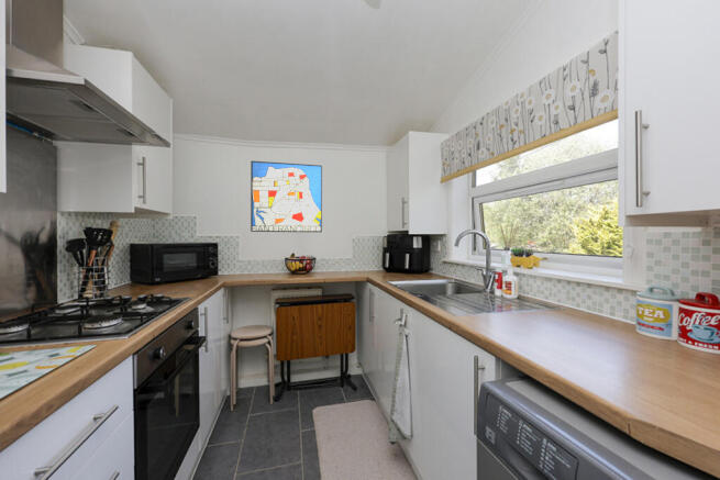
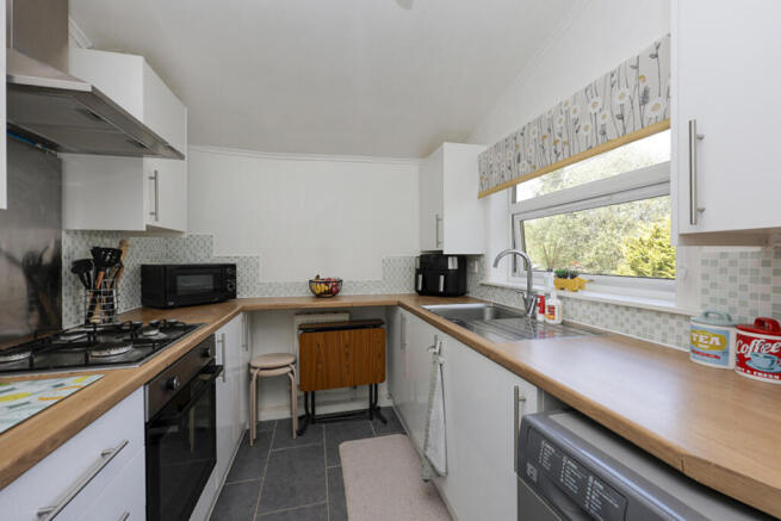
- wall art (287, 197)
